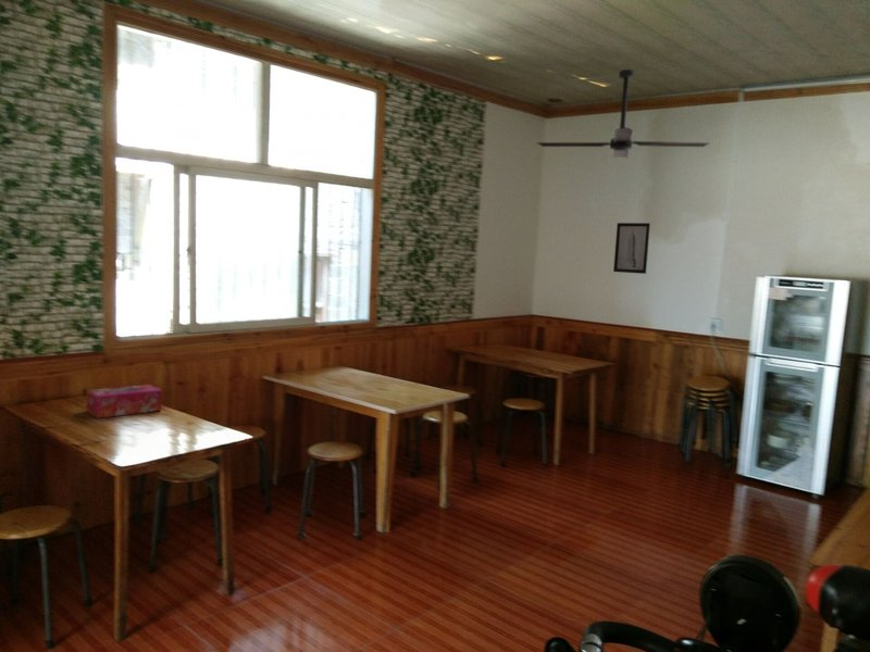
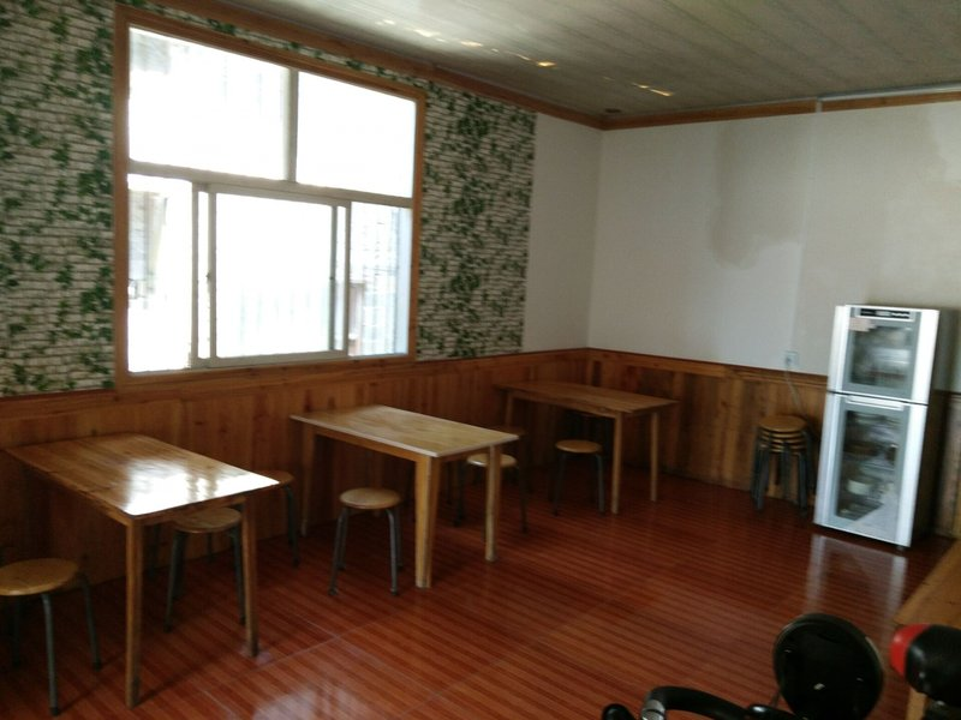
- ceiling fan (623, 111)
- wall art (631, 248)
- tissue box (124, 400)
